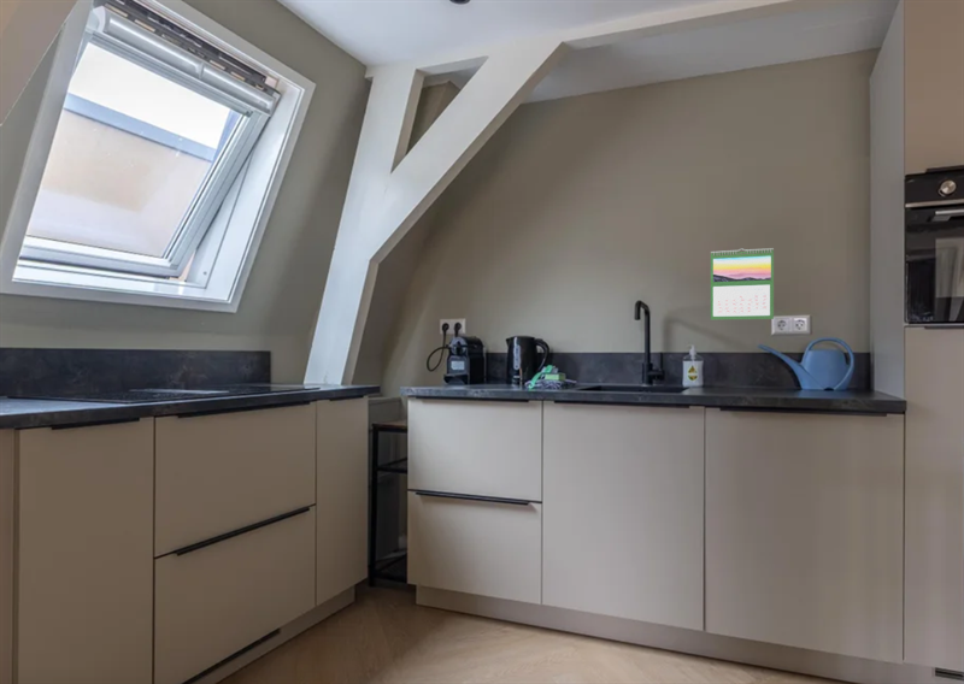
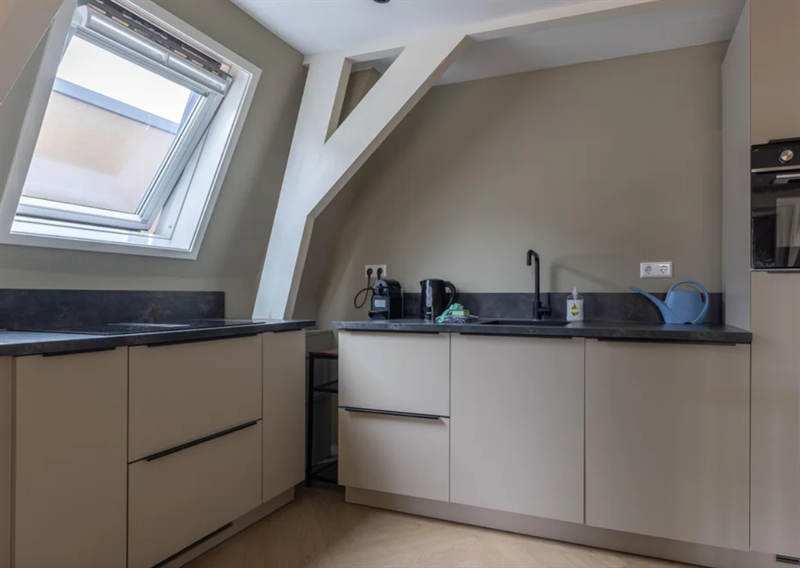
- calendar (741, 283)
